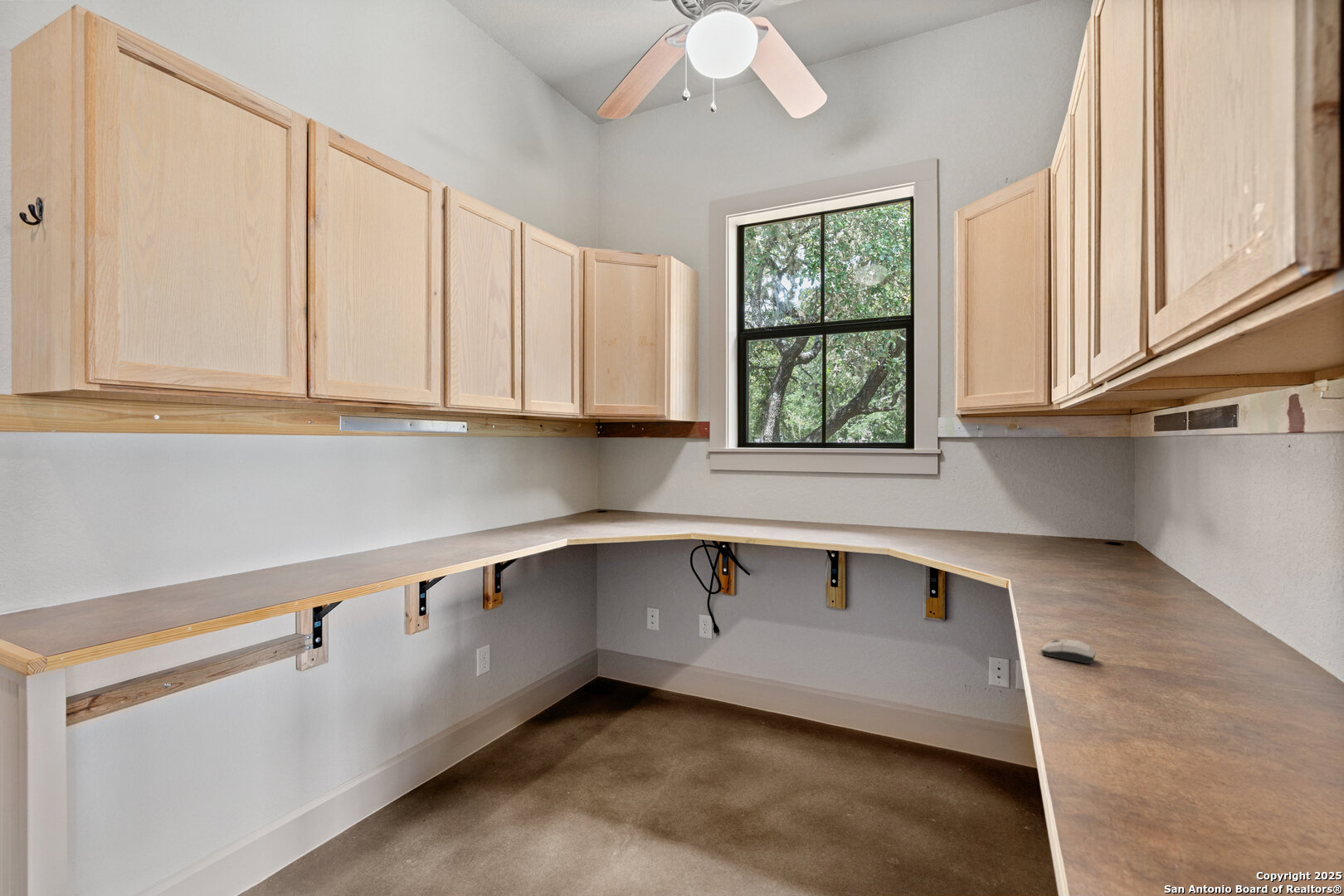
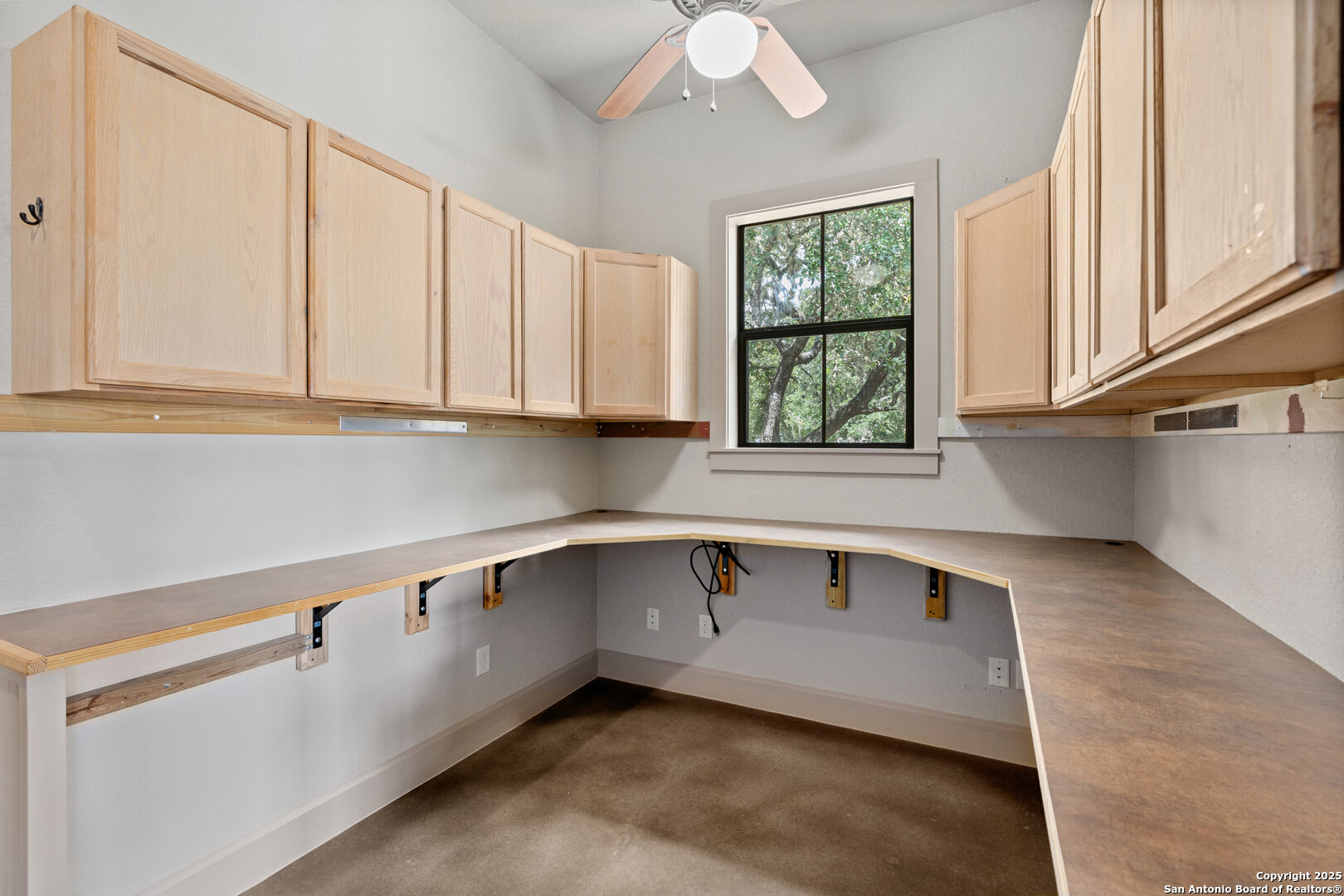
- computer mouse (1068, 648)
